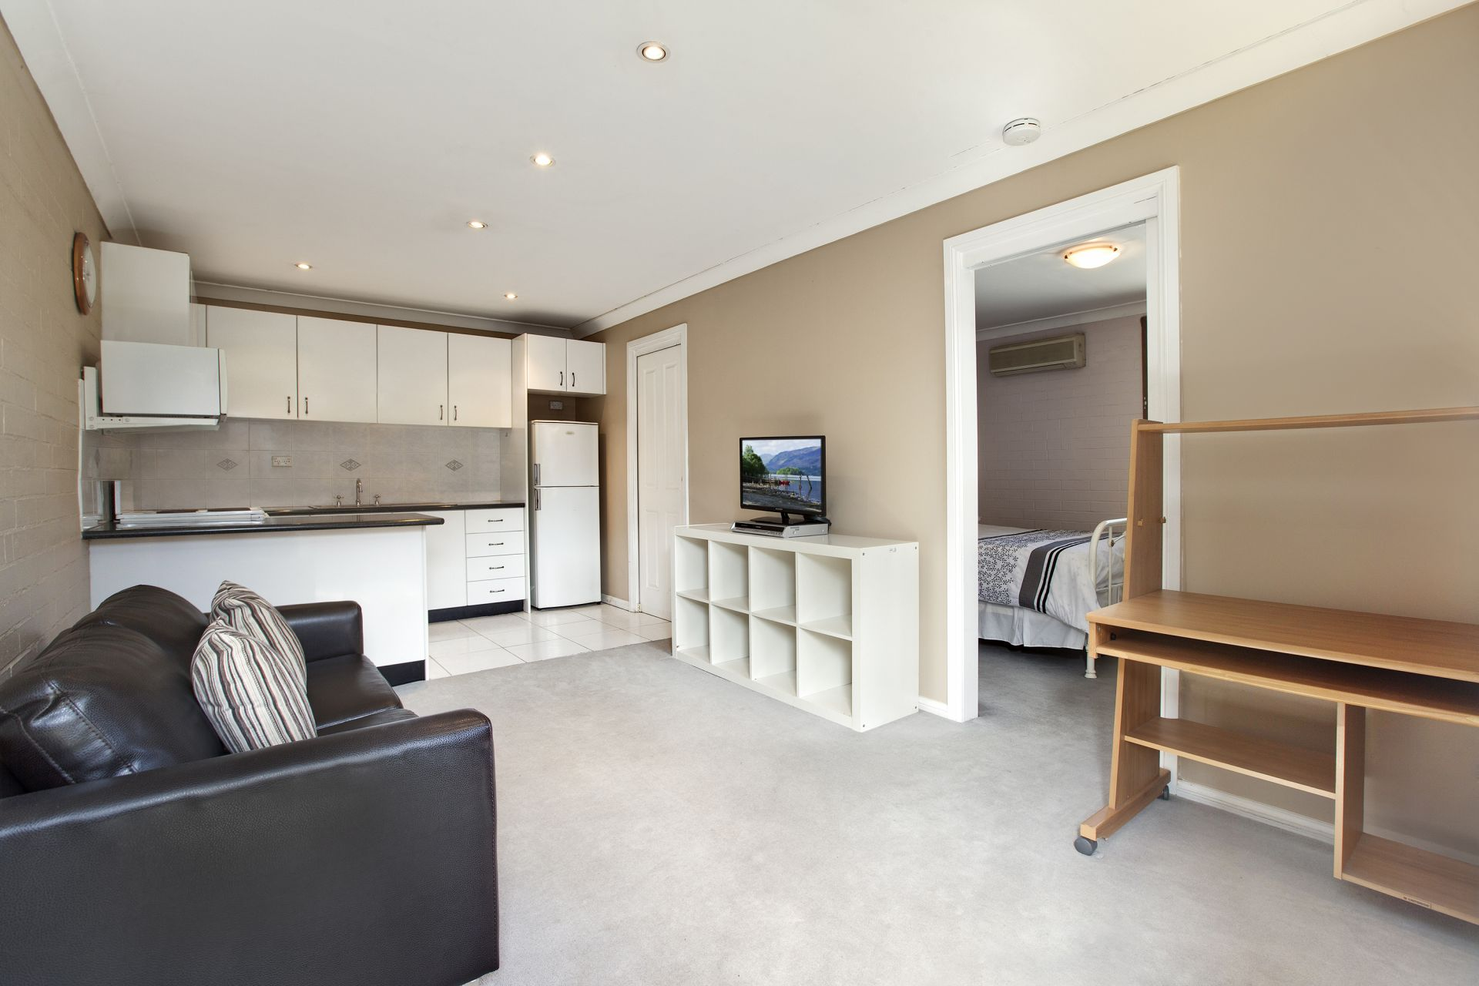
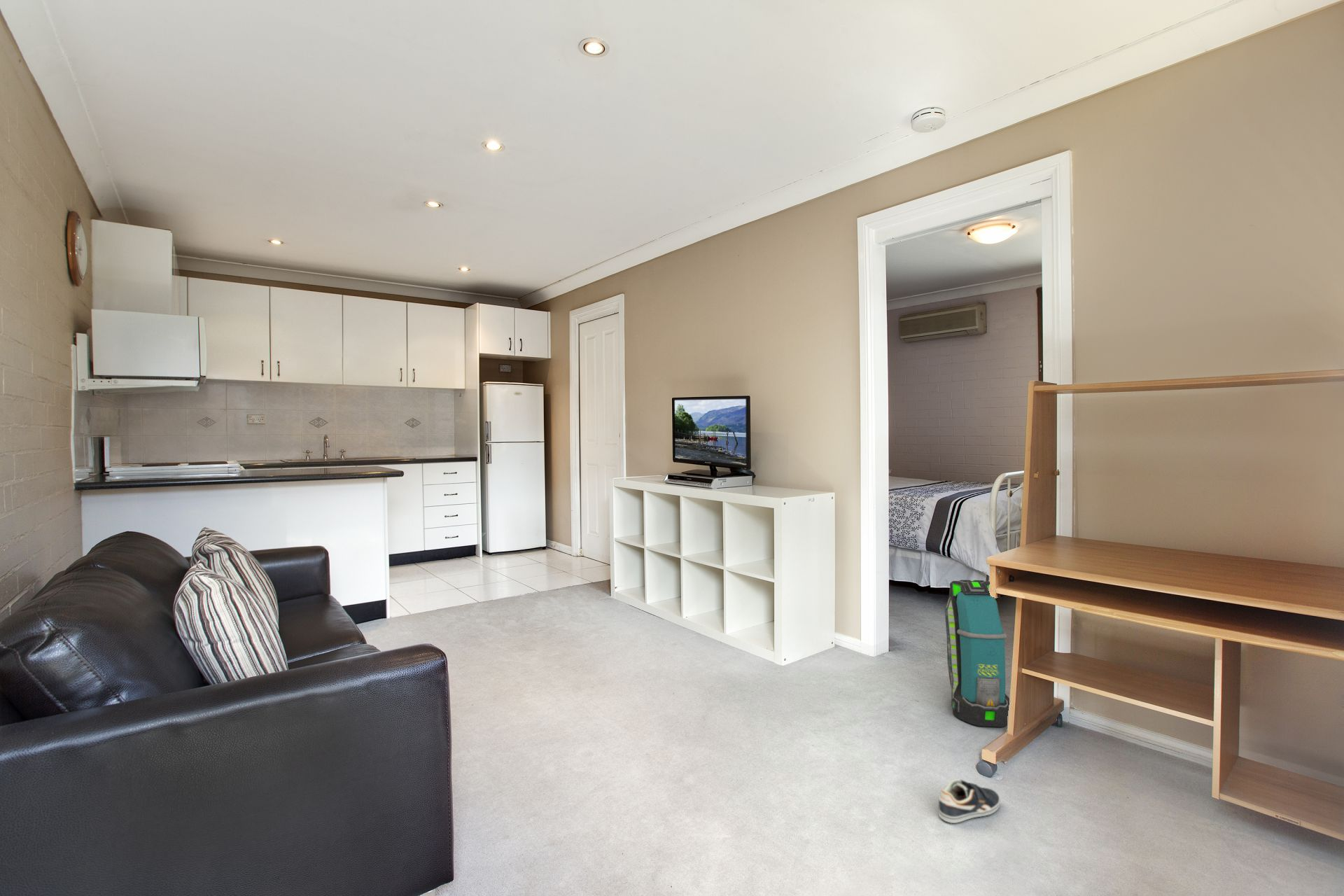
+ backpack (976, 645)
+ sneaker (971, 797)
